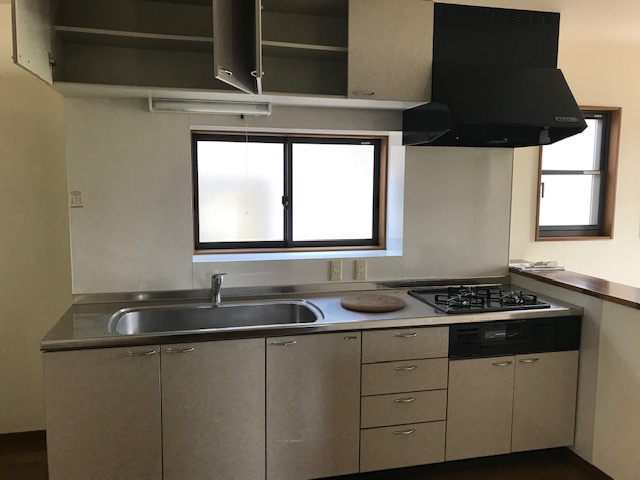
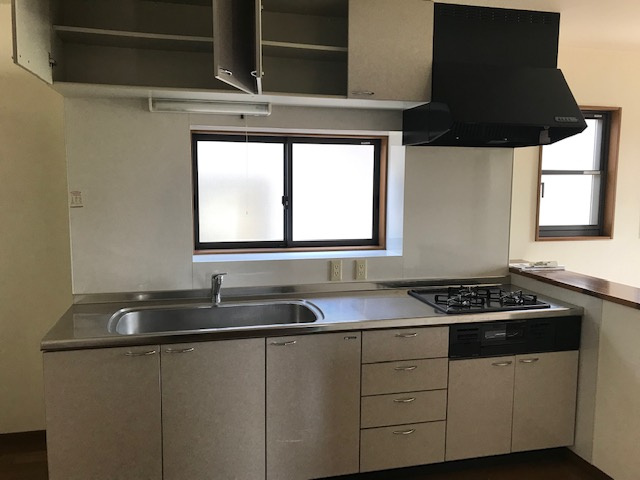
- cutting board (372, 302)
